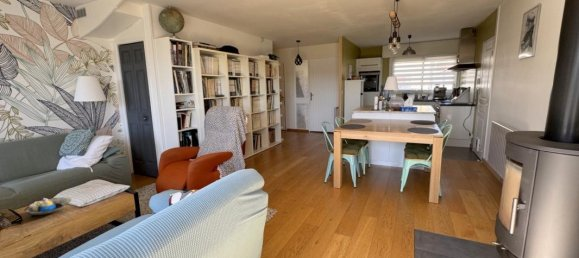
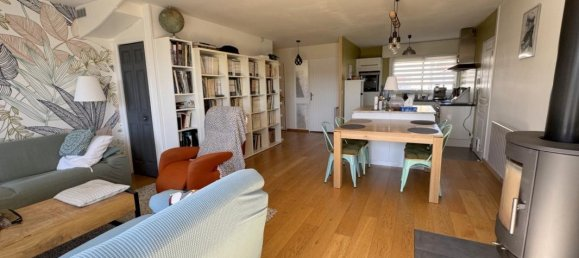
- decorative bowl (42, 205)
